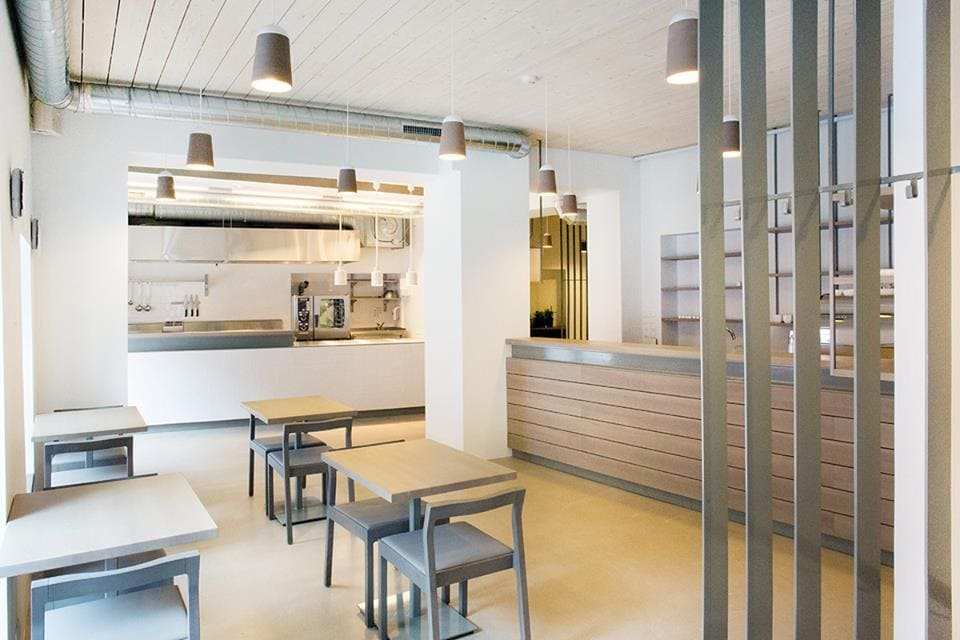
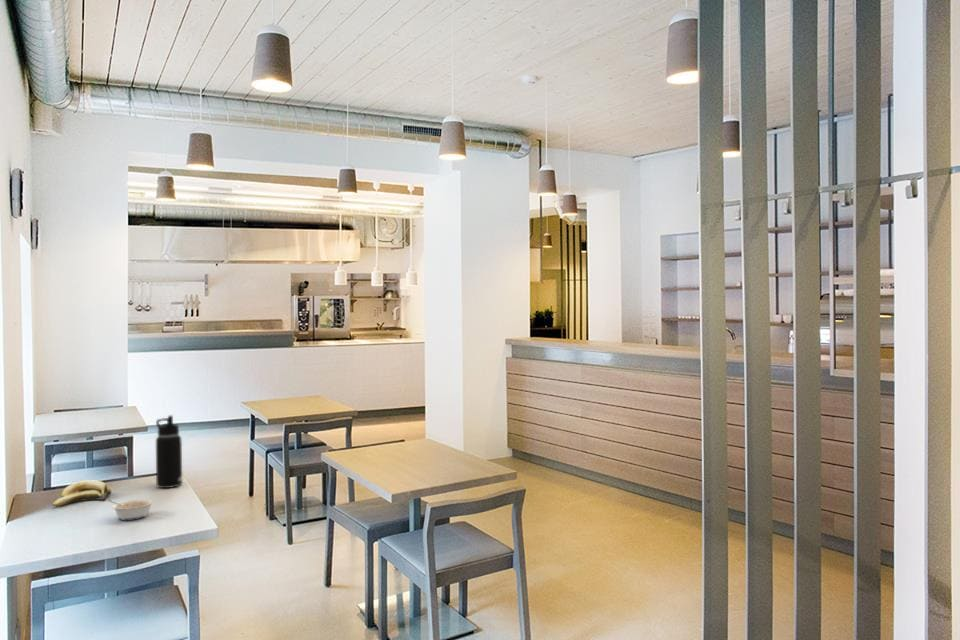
+ banana (84, 491)
+ water bottle (167, 449)
+ legume (131, 509)
